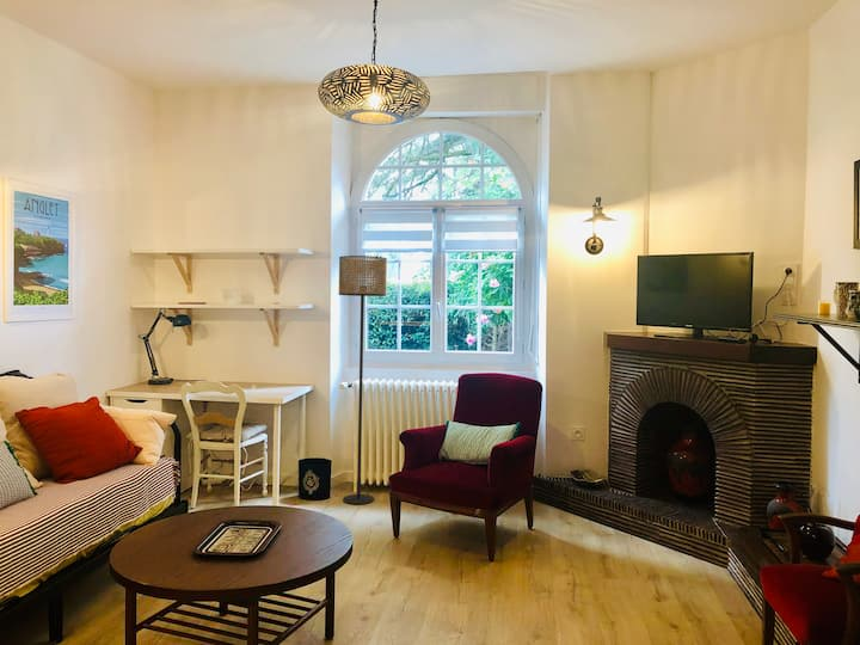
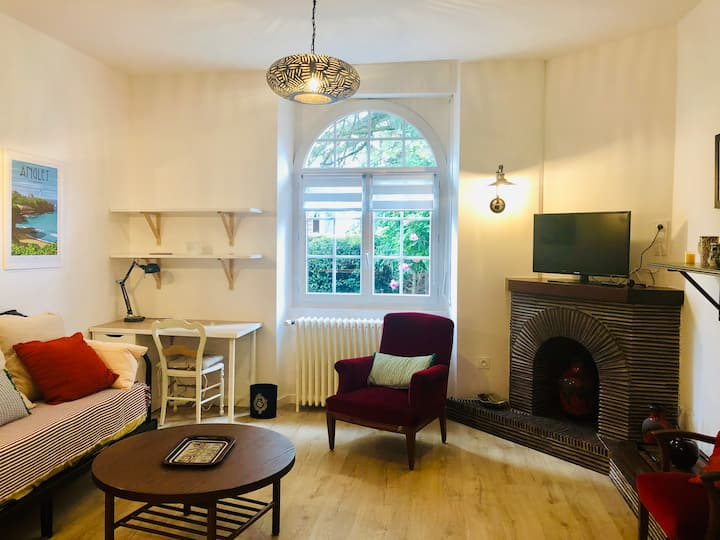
- floor lamp (361, 379)
